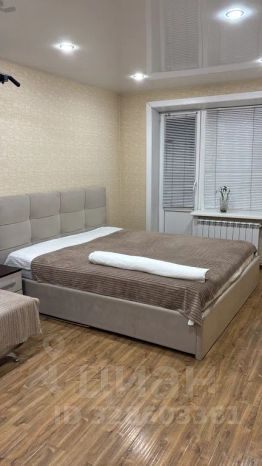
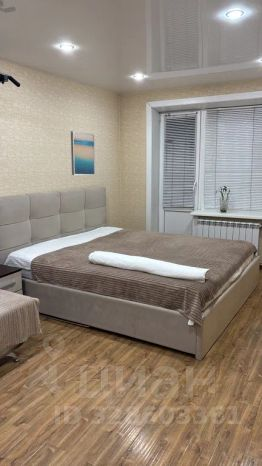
+ wall art (83, 154)
